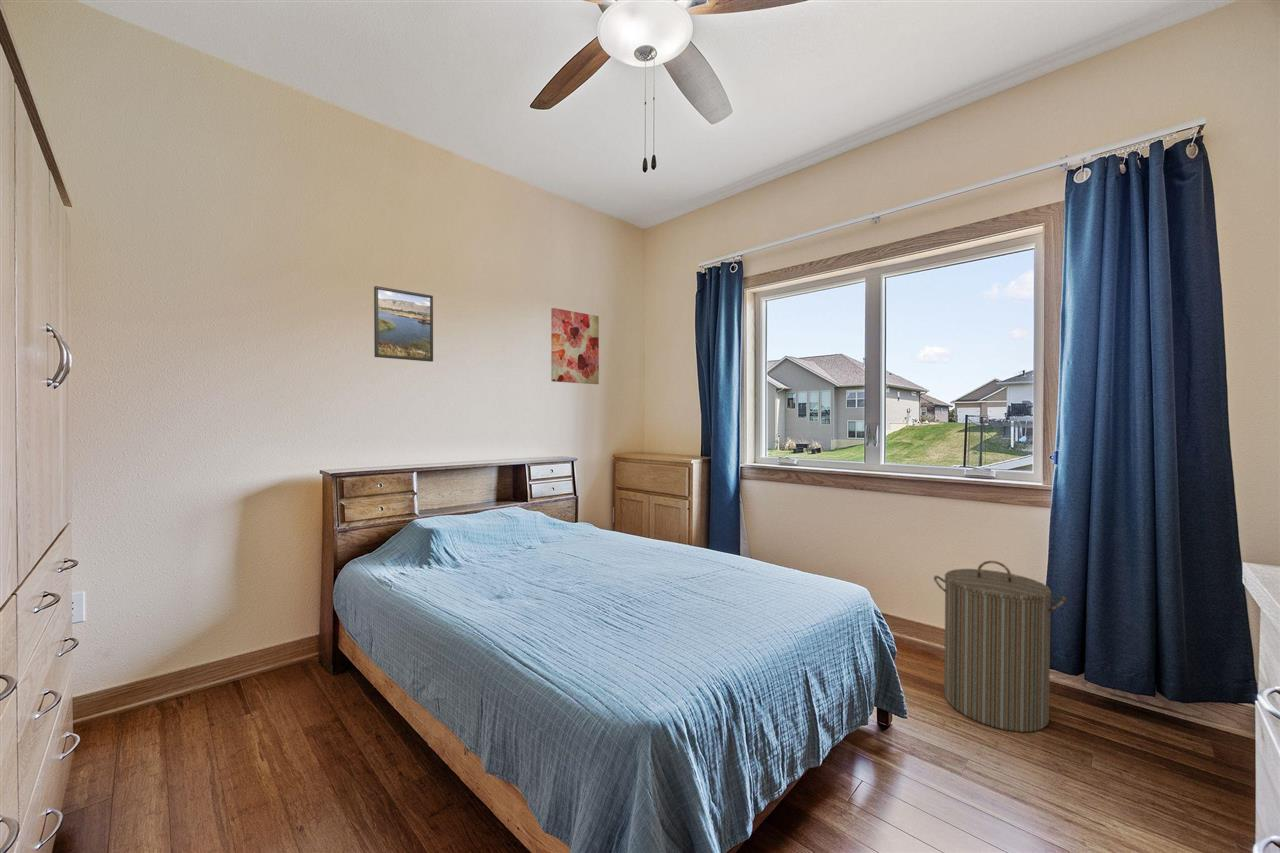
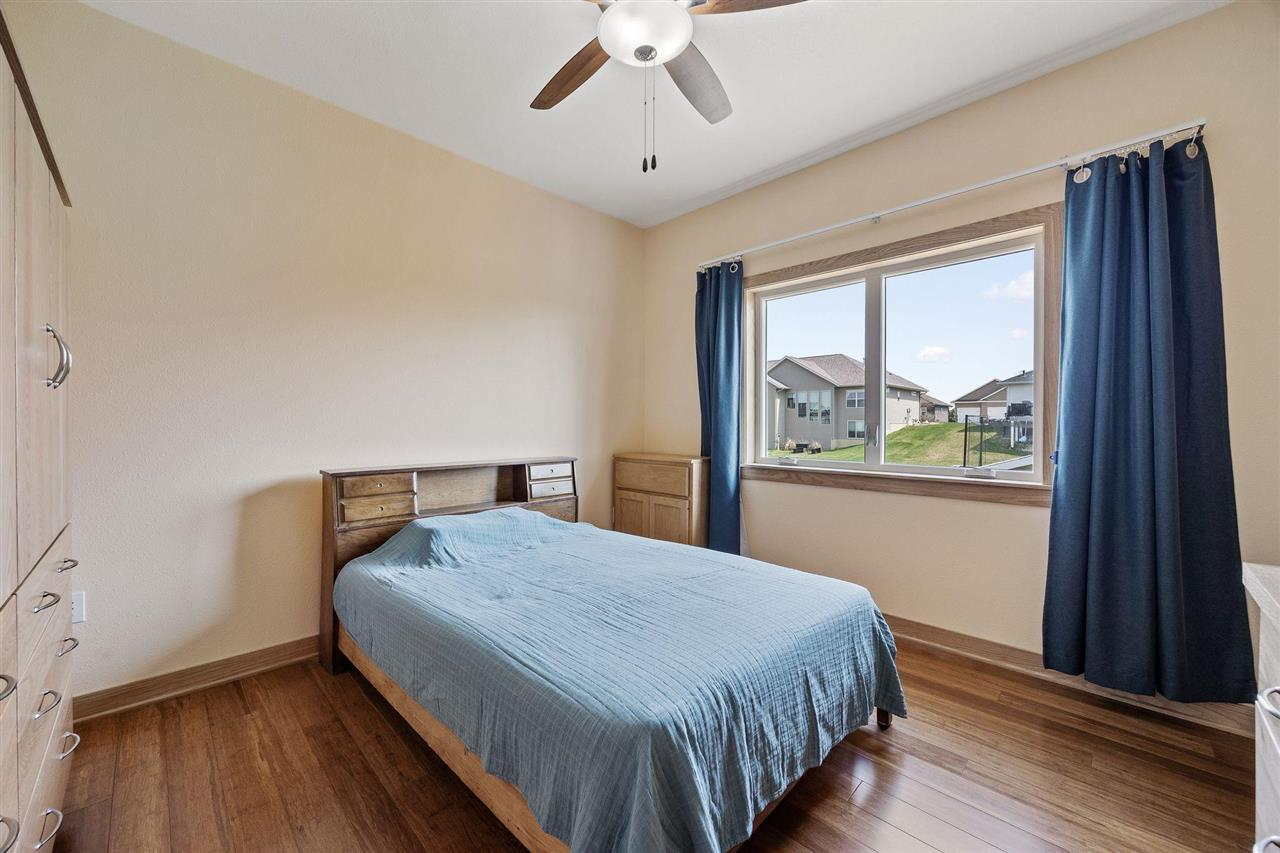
- laundry hamper (994, 634)
- wall art (575, 347)
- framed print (404, 325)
